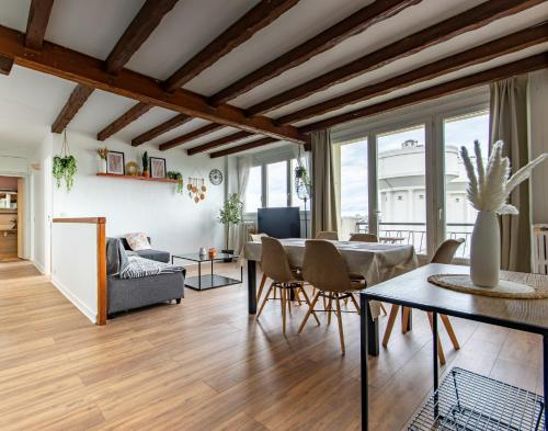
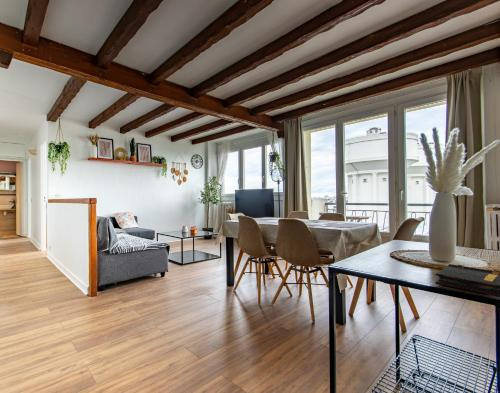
+ book (469, 277)
